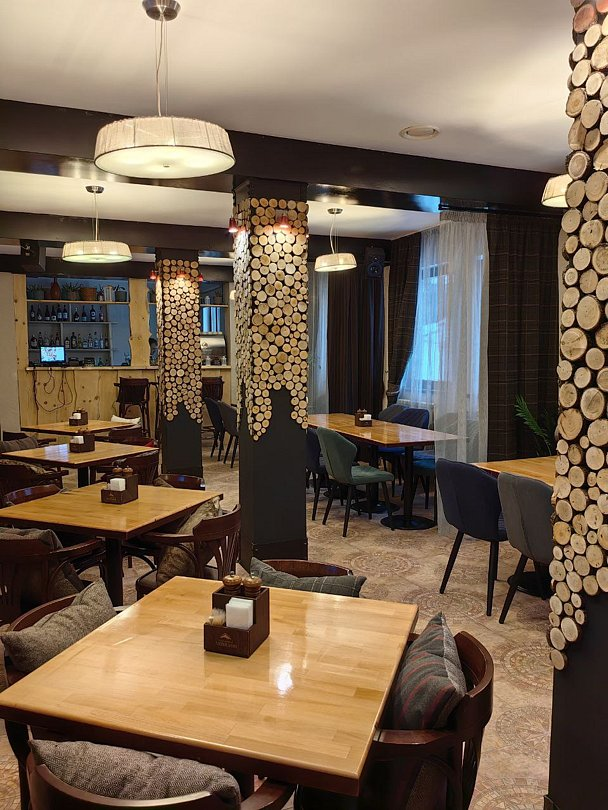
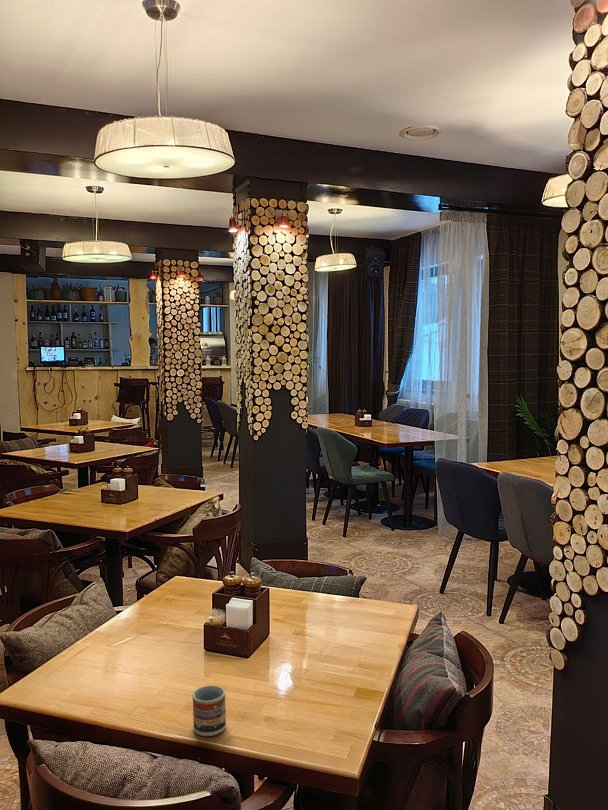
+ cup (211, 707)
